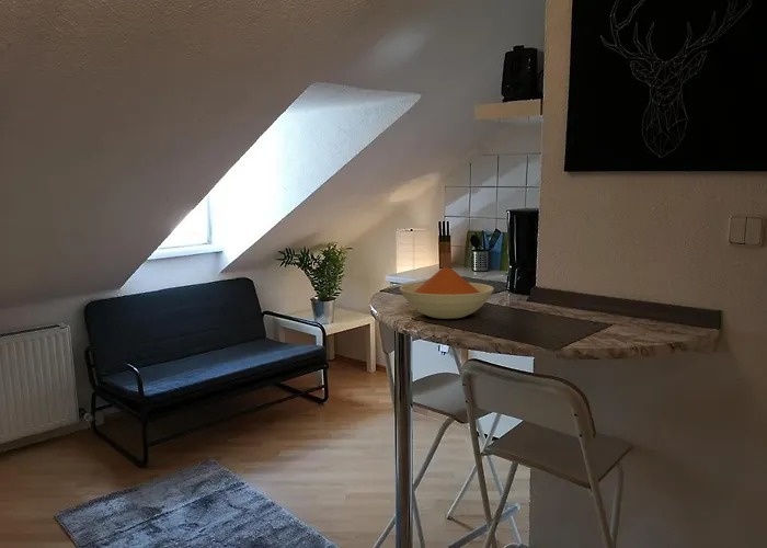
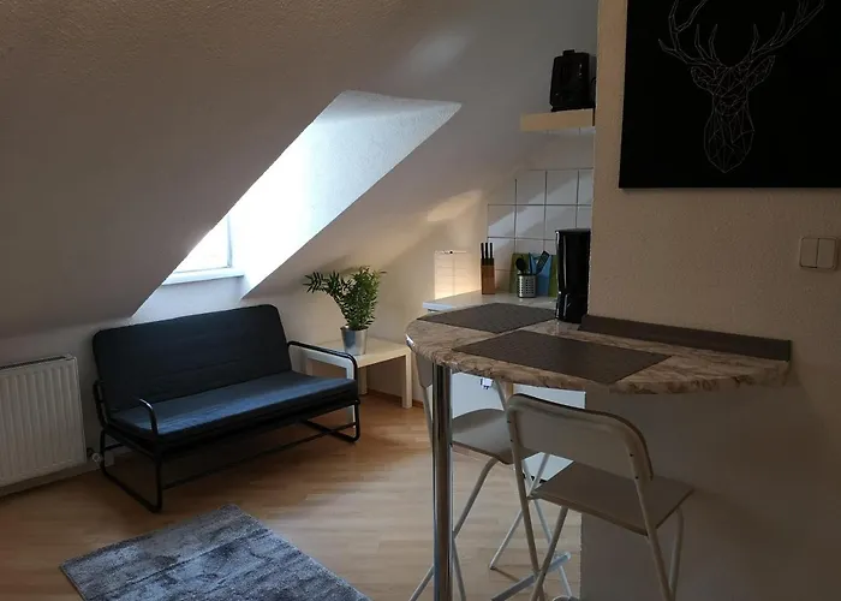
- bowl (446, 290)
